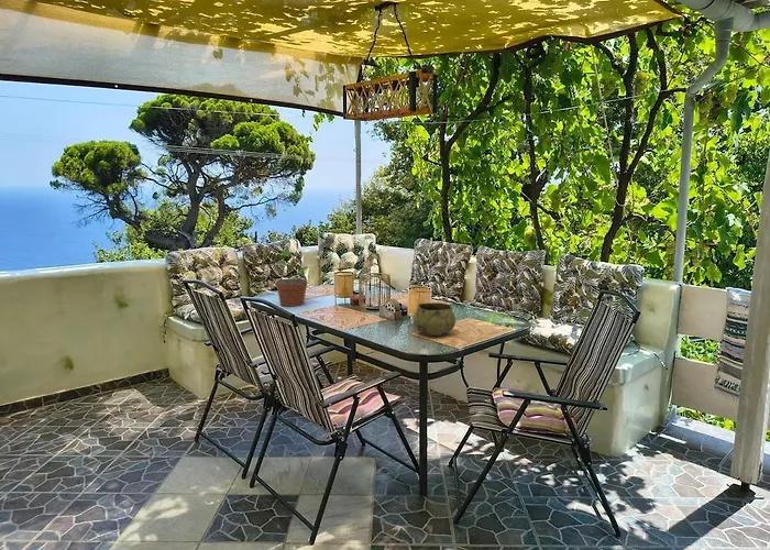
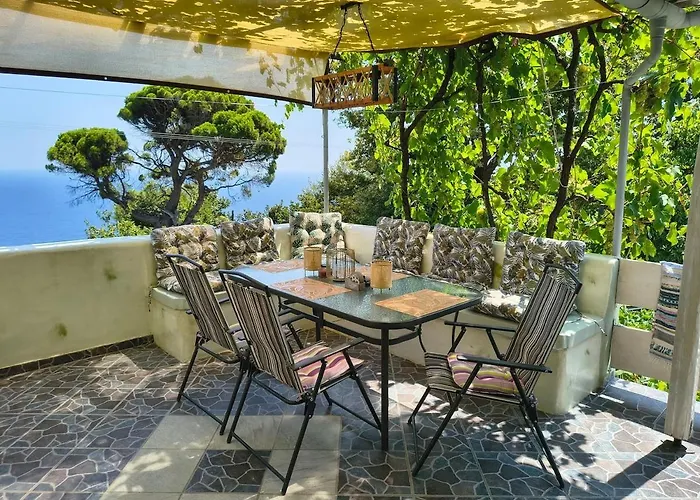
- potted plant (292, 278)
- decorative bowl (433, 319)
